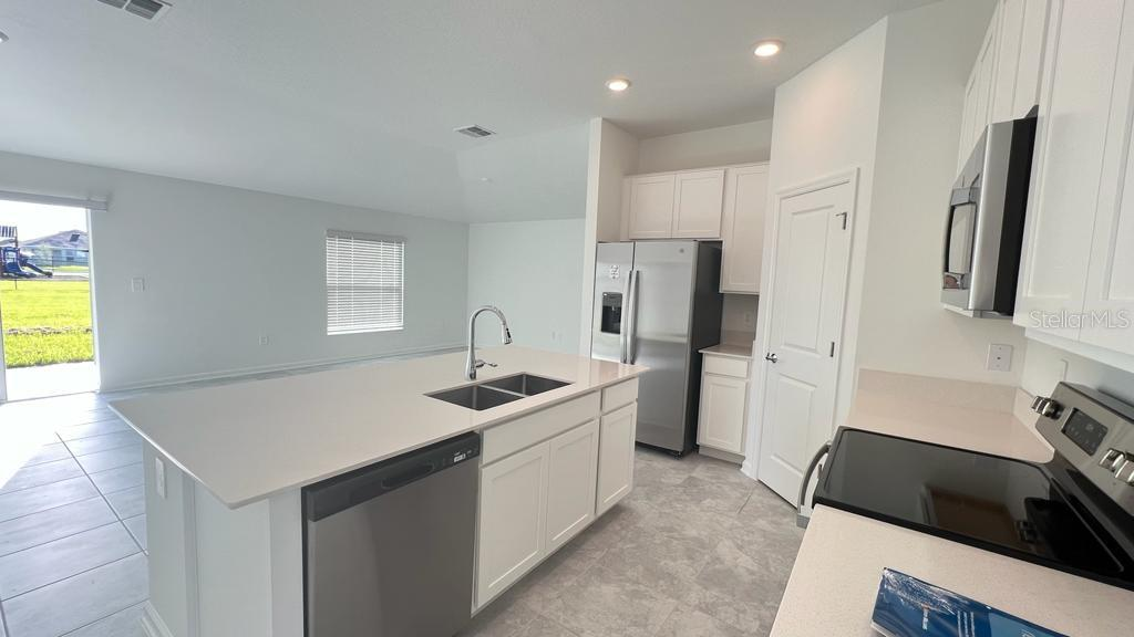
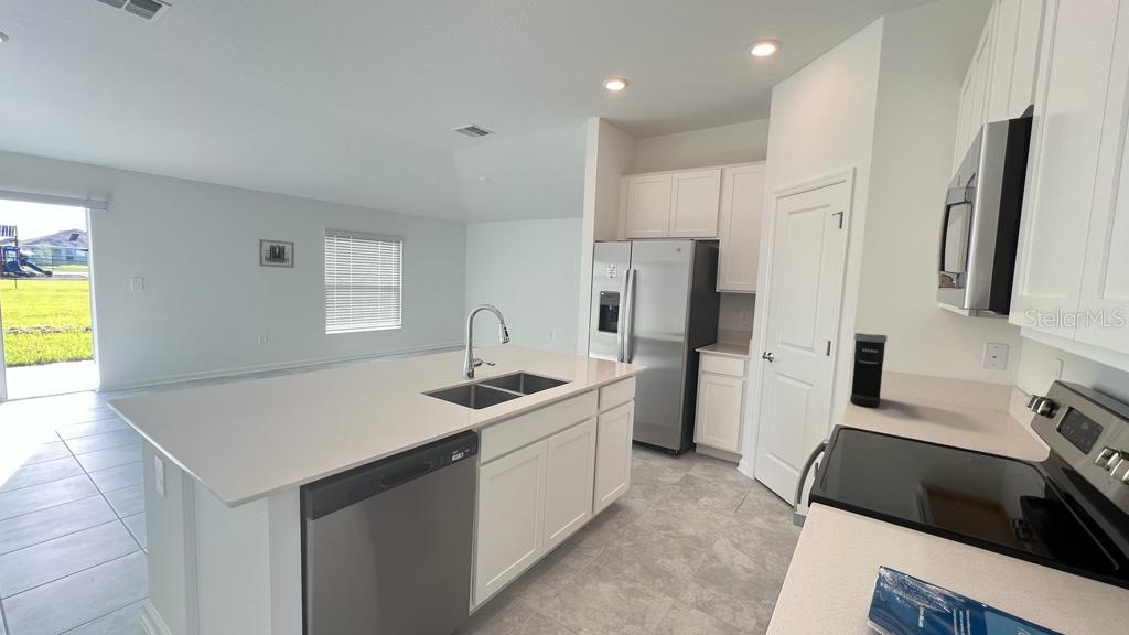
+ wall art (277, 254)
+ coffee maker (868, 367)
